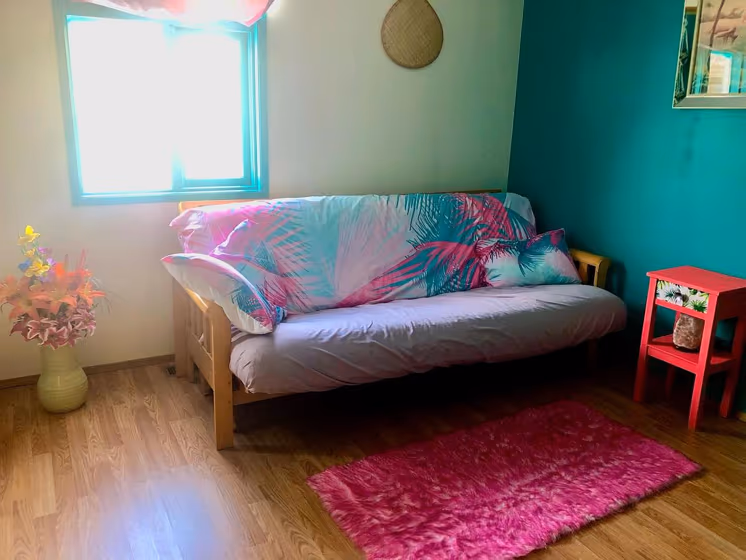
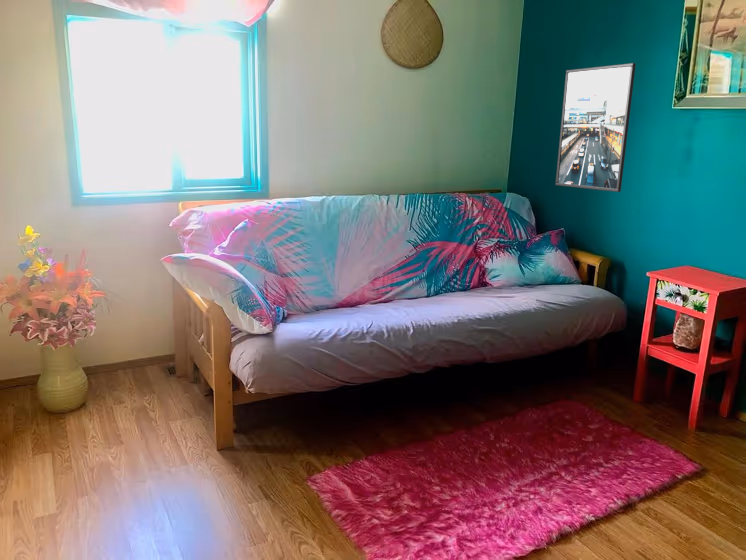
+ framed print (592, 129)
